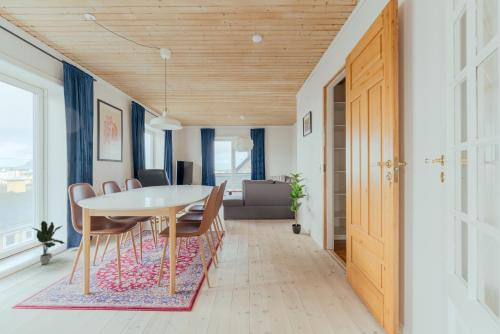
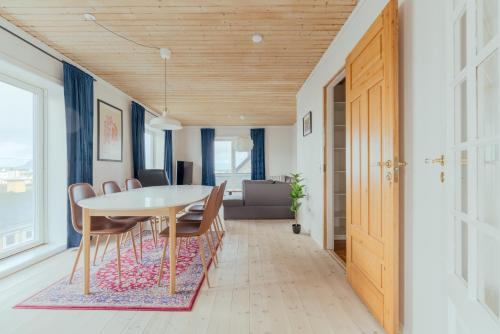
- potted plant (47, 242)
